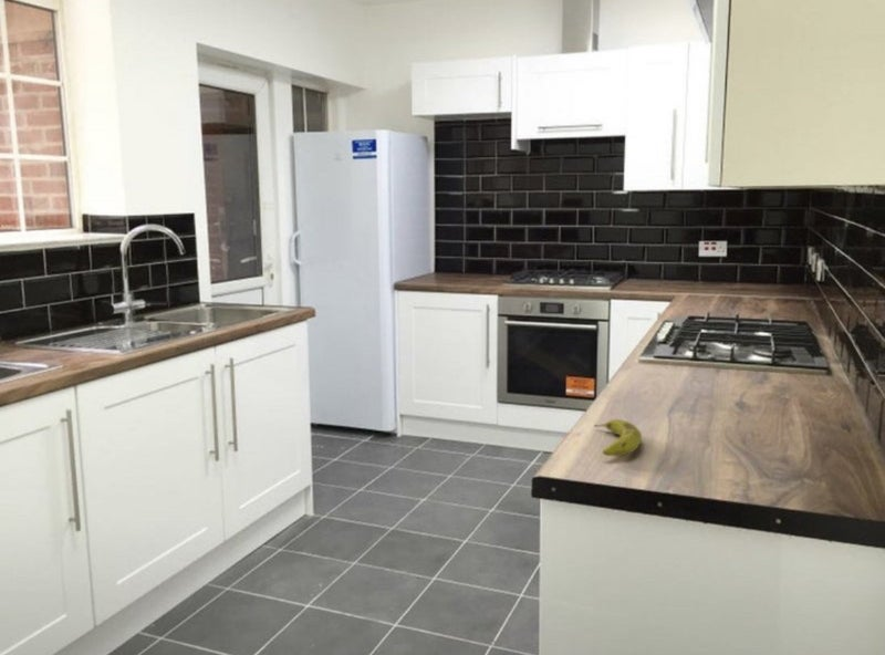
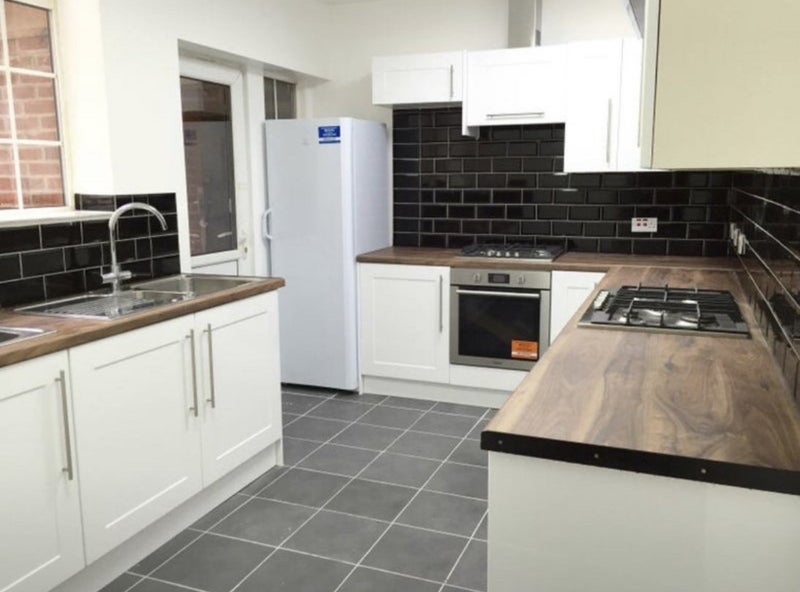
- fruit (616, 439)
